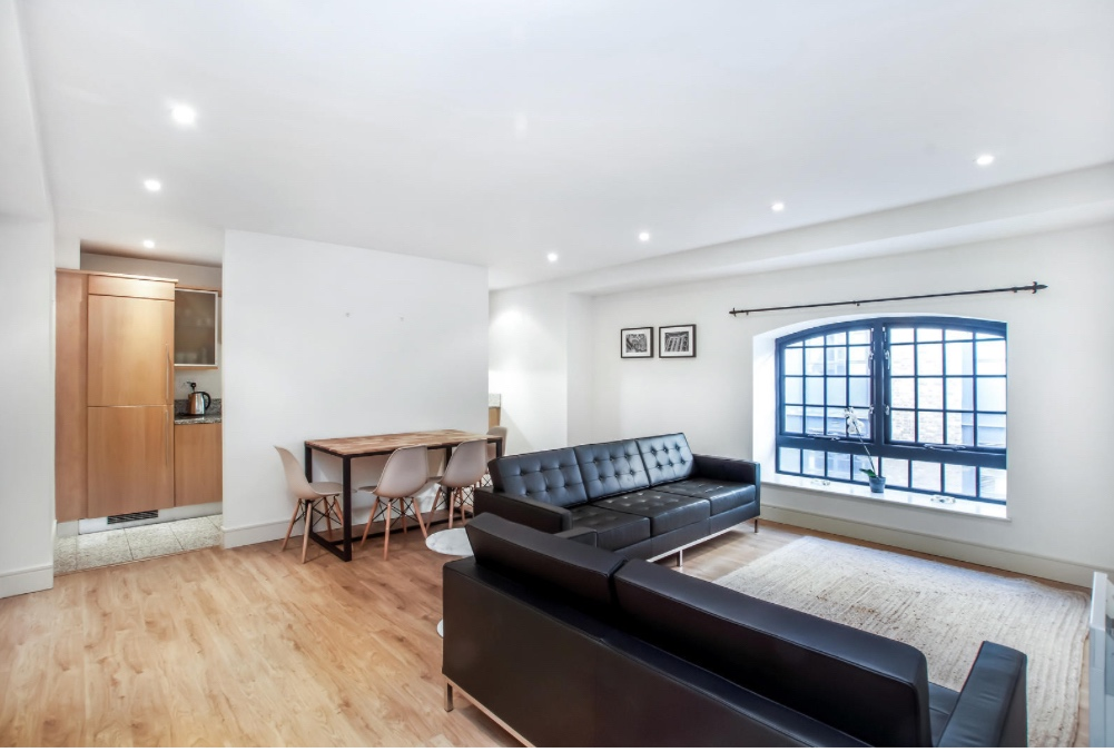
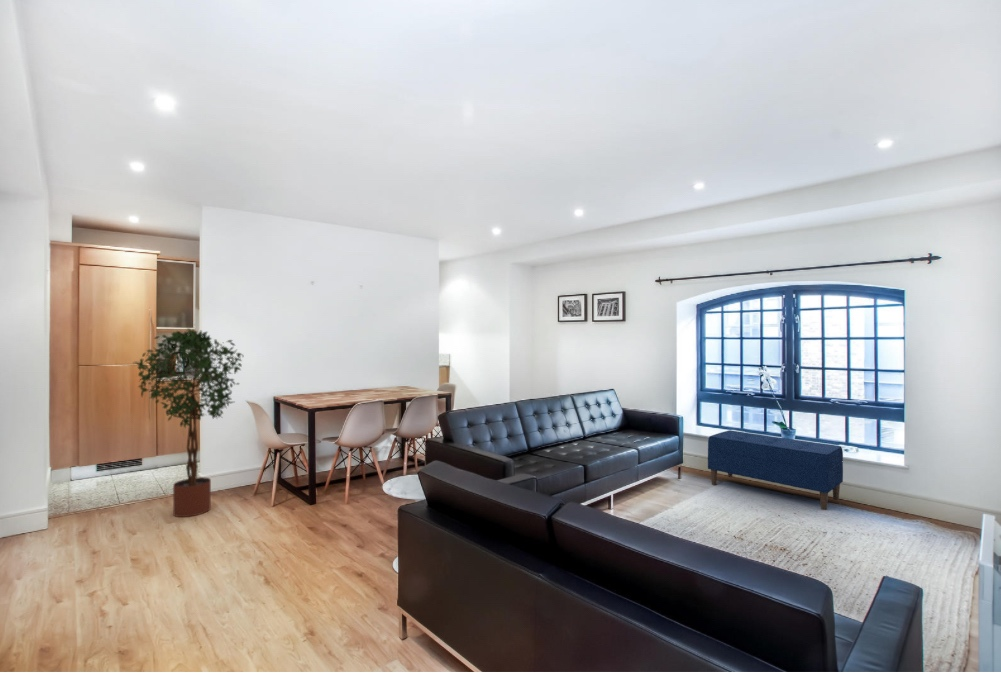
+ bench (772, 466)
+ potted tree (191, 421)
